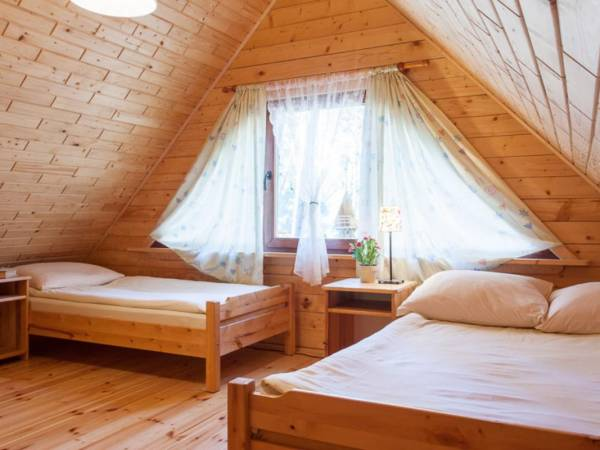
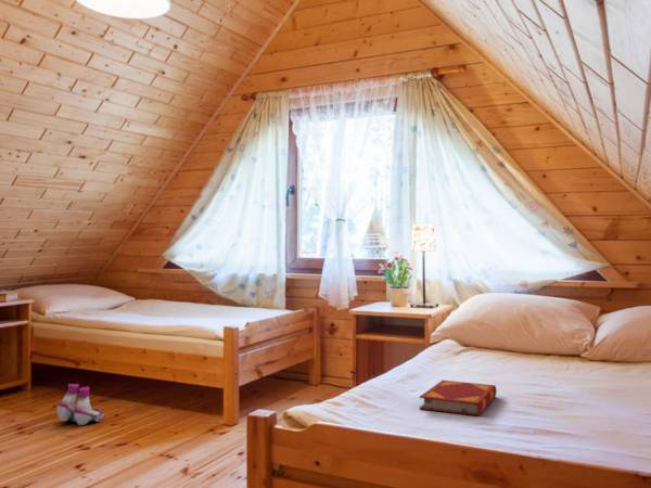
+ boots (80, 402)
+ hardback book (459, 396)
